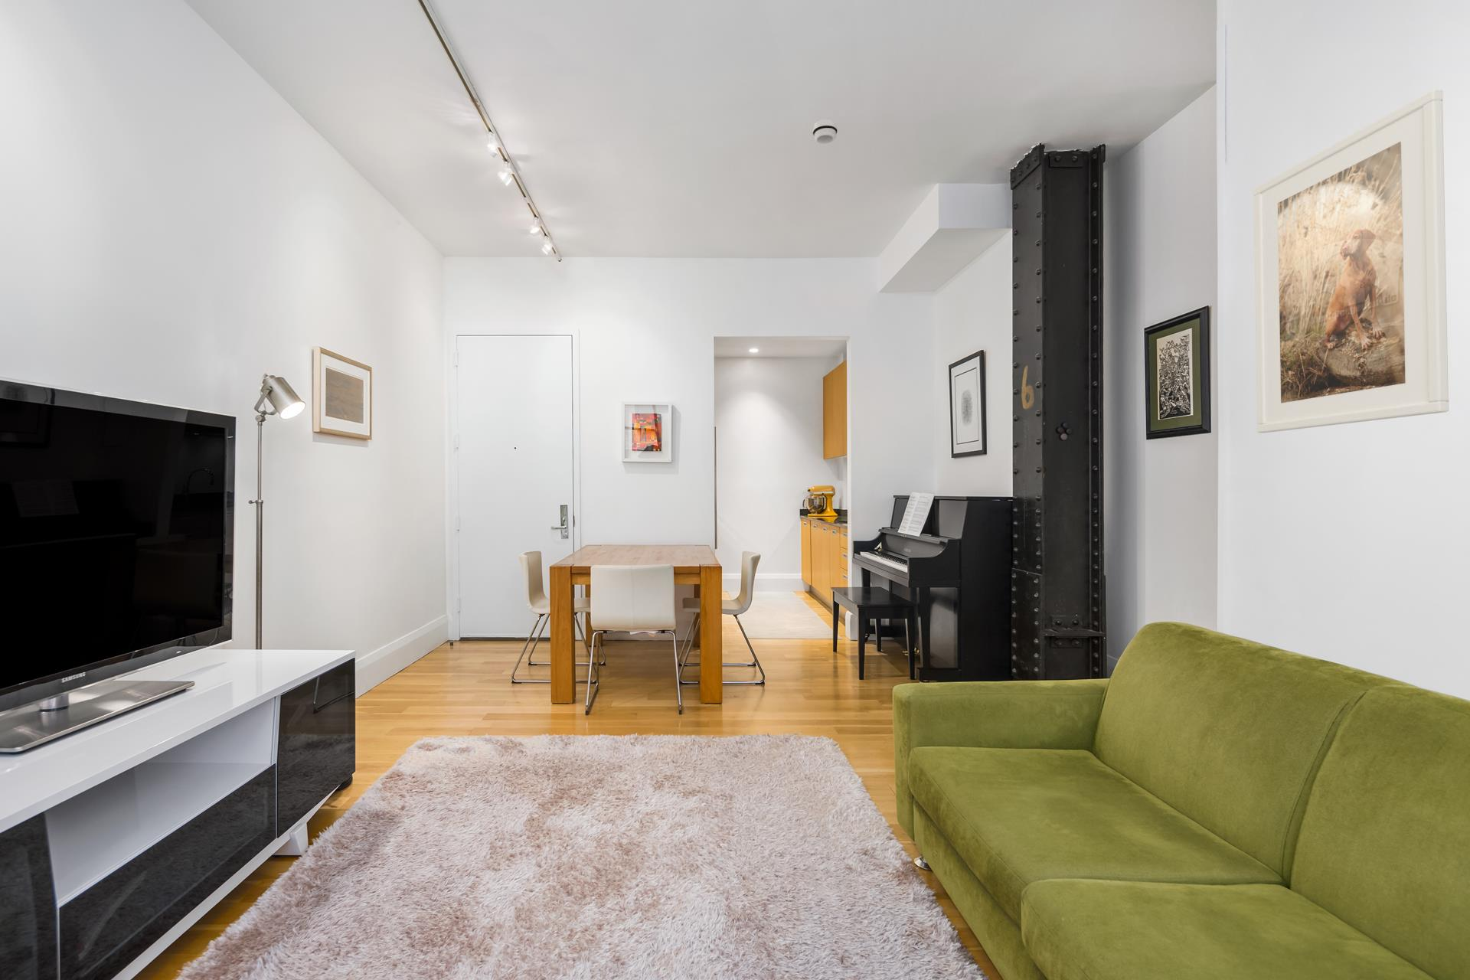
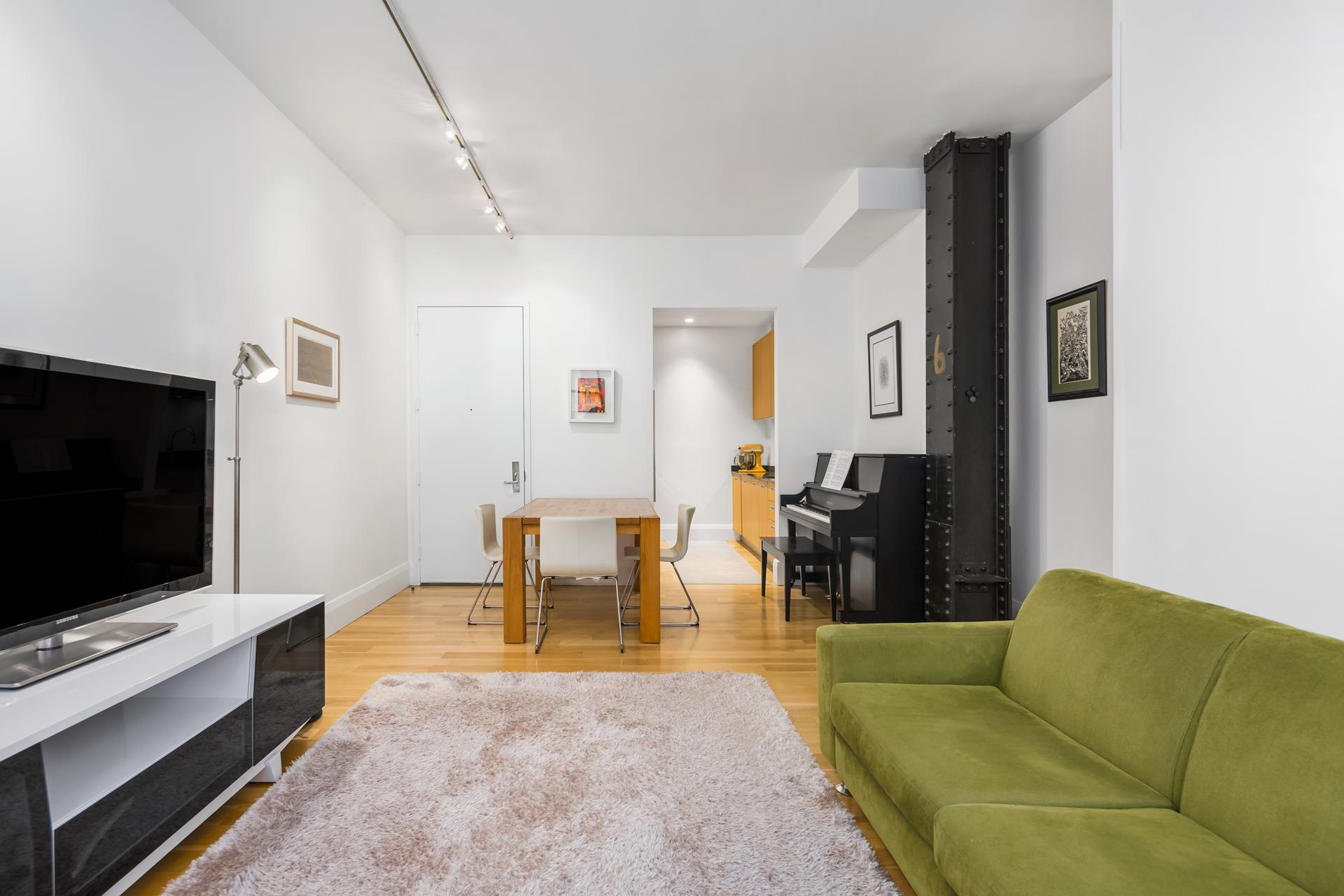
- smoke detector (825, 131)
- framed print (1337, 284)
